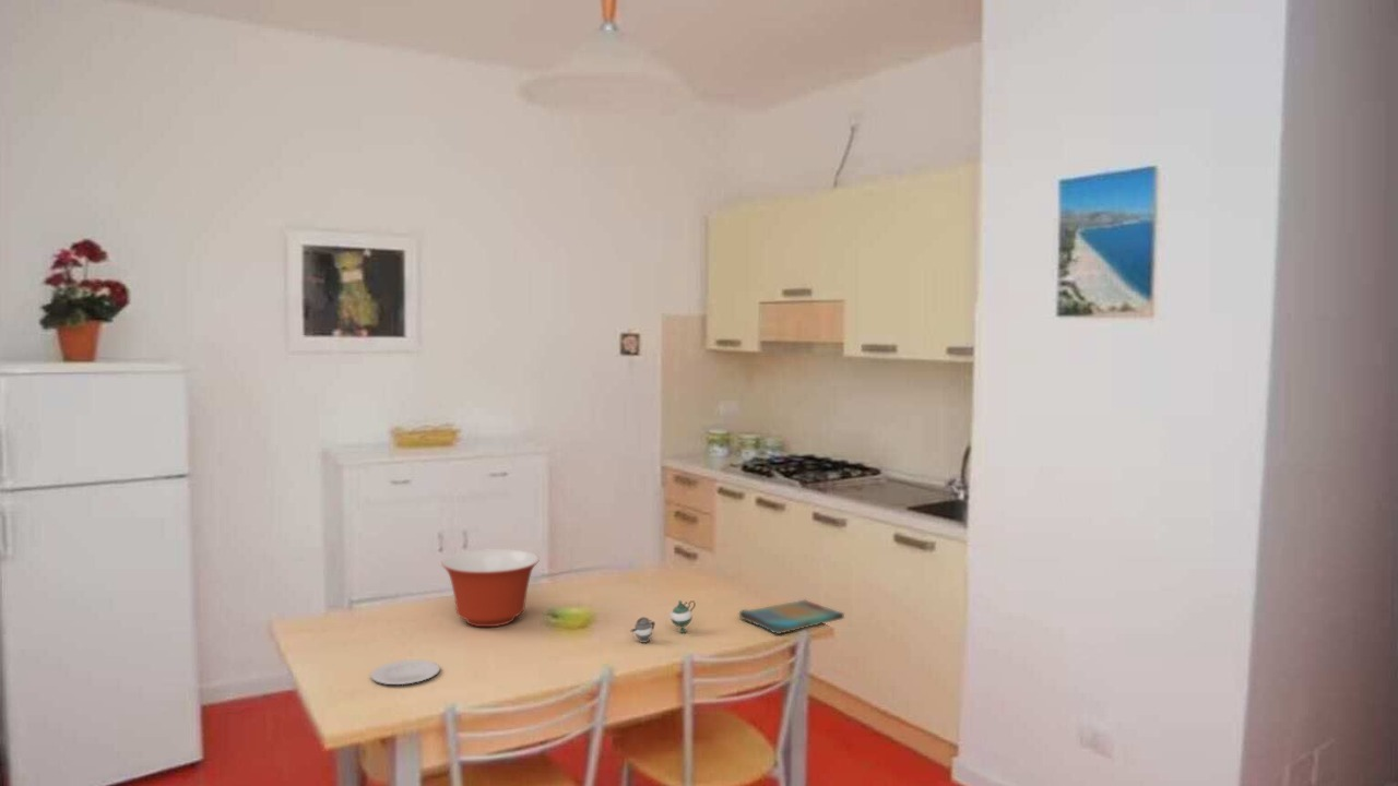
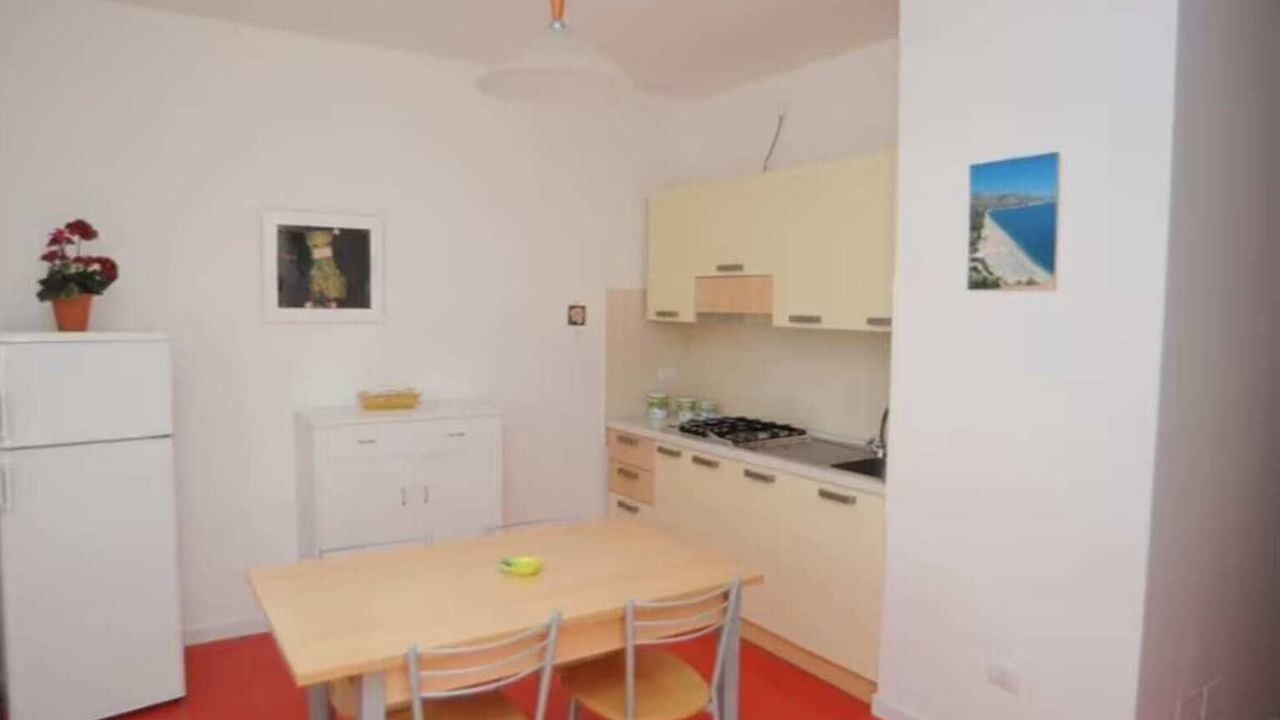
- dish towel (791, 615)
- plate (401, 660)
- teapot (671, 618)
- mixing bowl (490, 590)
